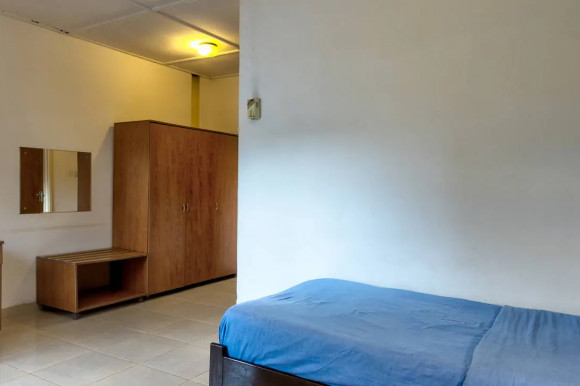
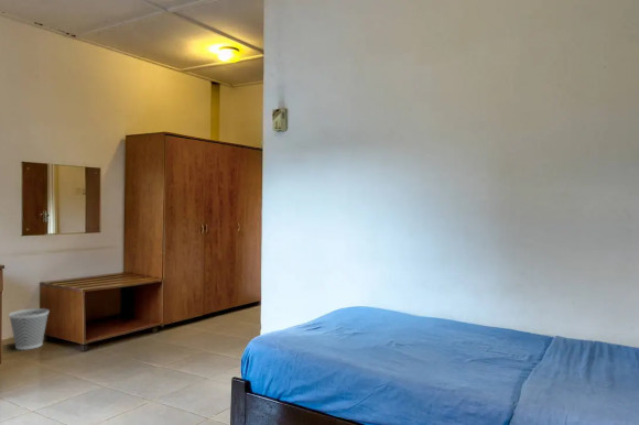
+ wastebasket (29, 329)
